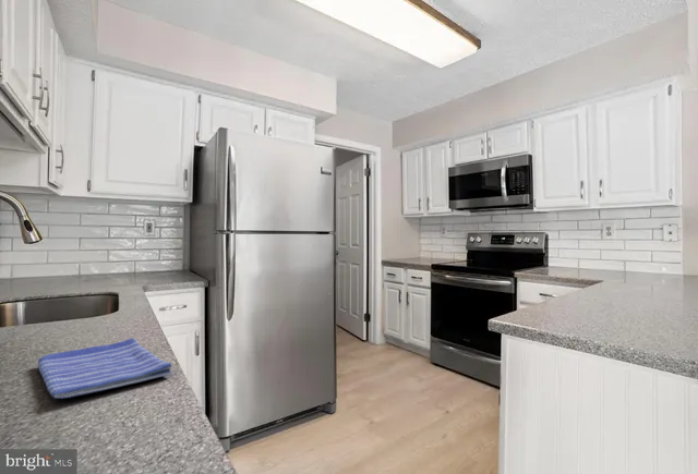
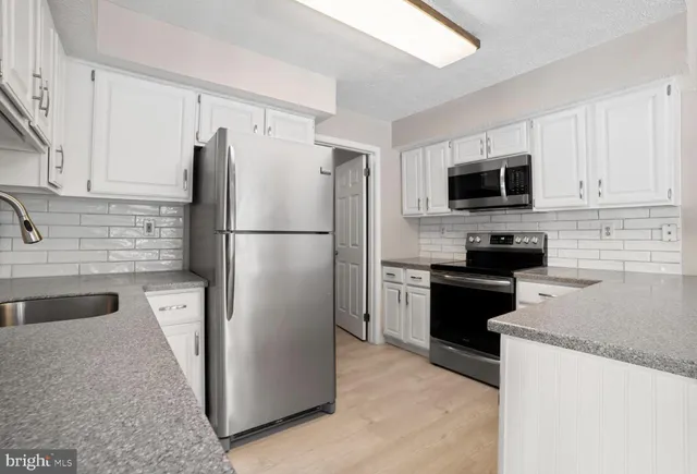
- dish towel (103, 363)
